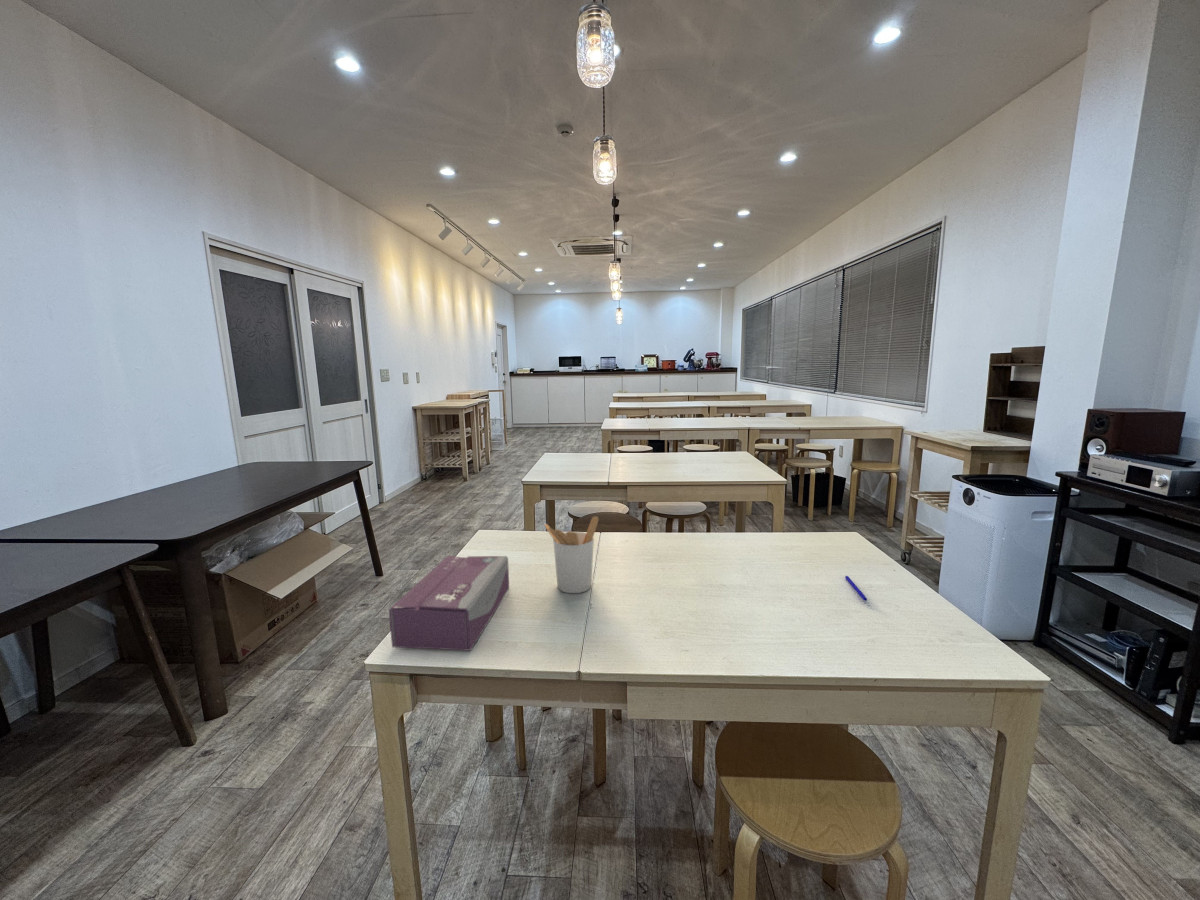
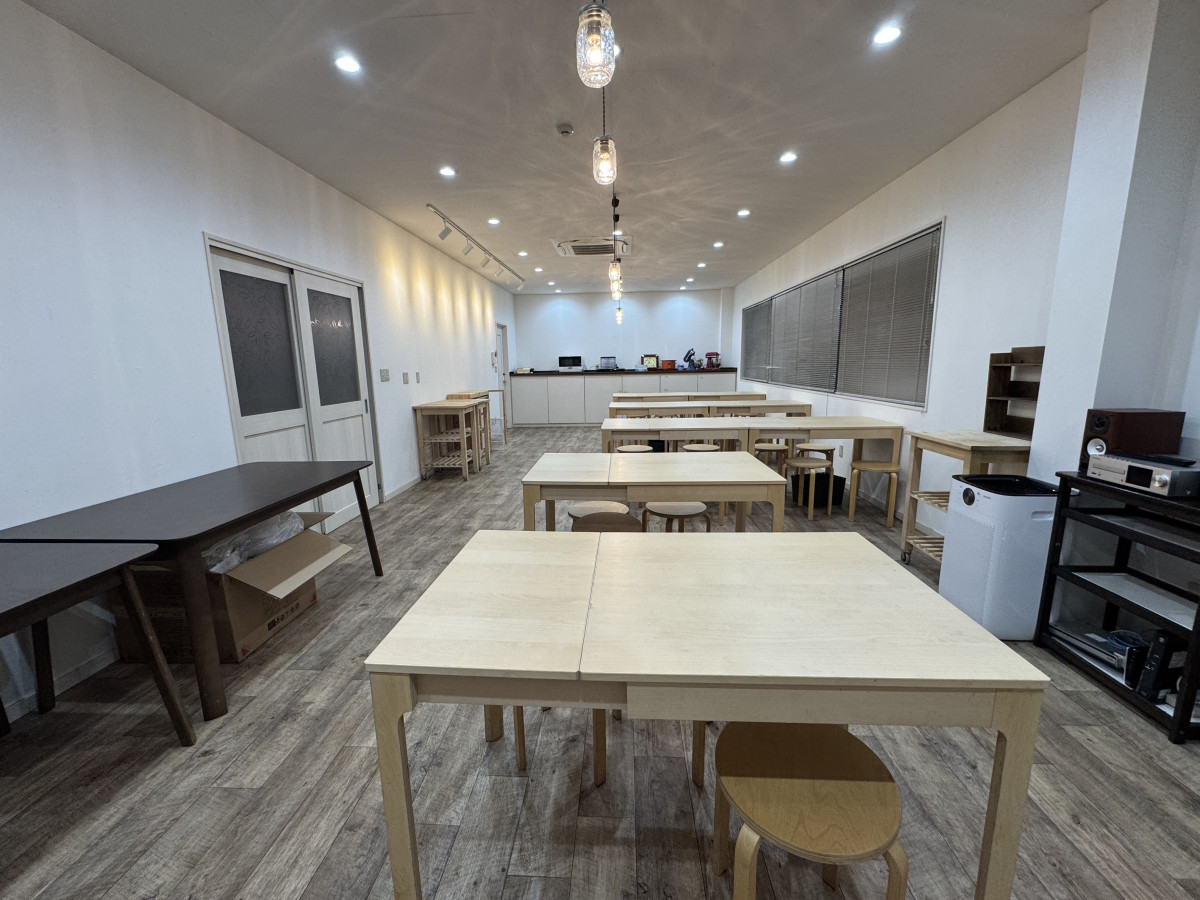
- tissue box (456, 596)
- pen (854, 586)
- utensil holder (570, 554)
